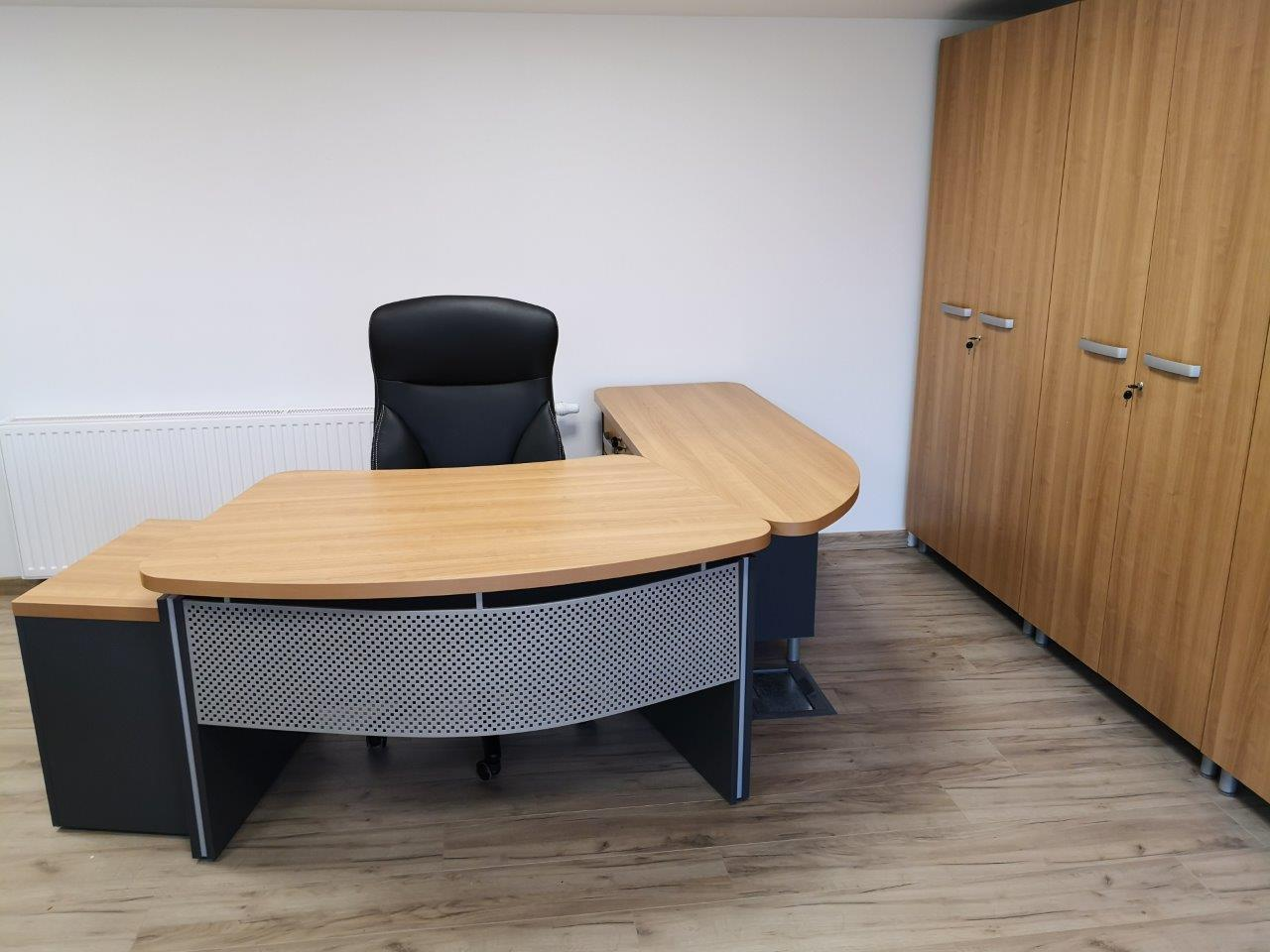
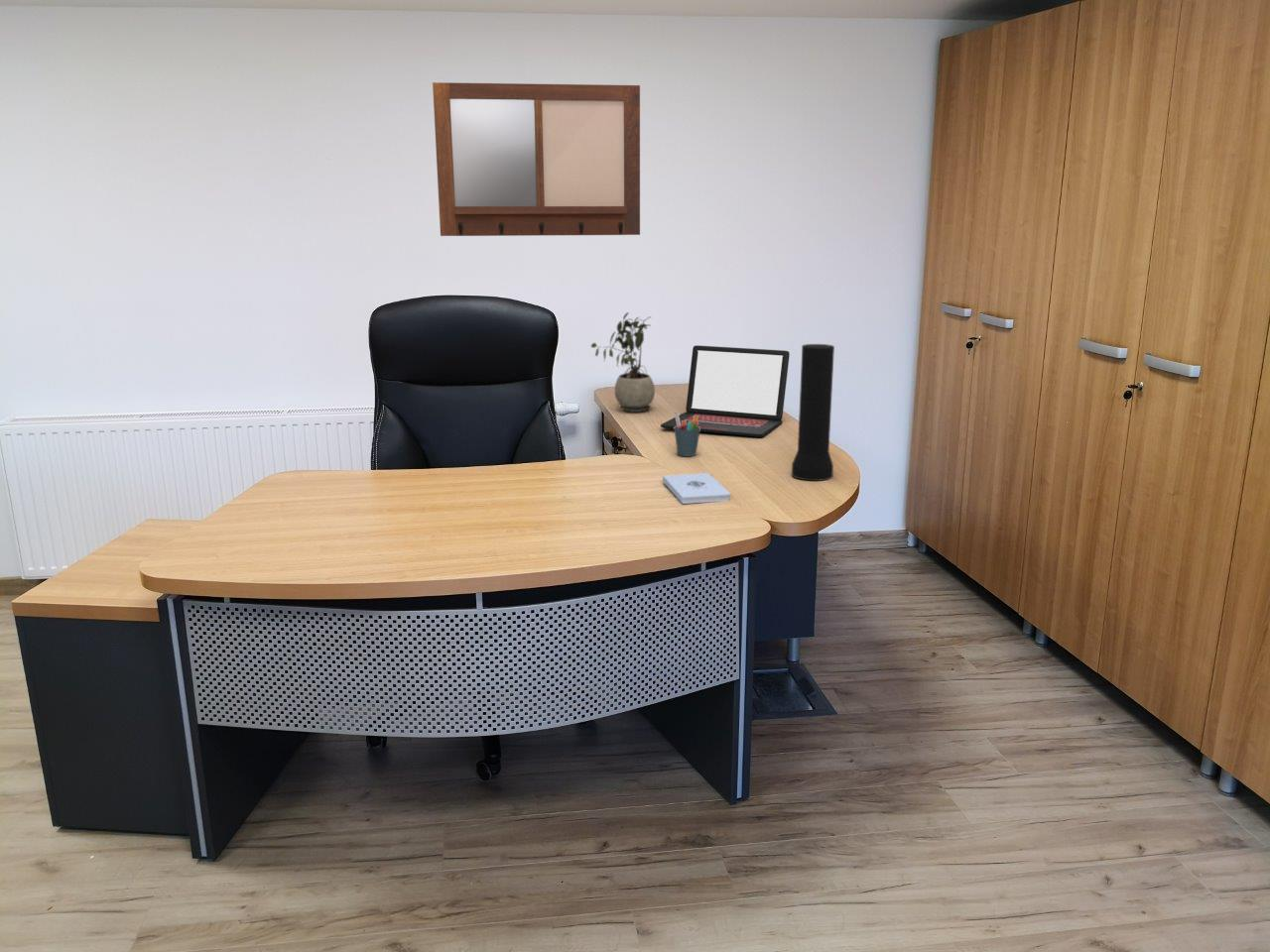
+ writing board (540, 161)
+ laptop (725, 389)
+ notepad (696, 487)
+ pen holder (687, 433)
+ potted plant (626, 362)
+ vase (815, 412)
